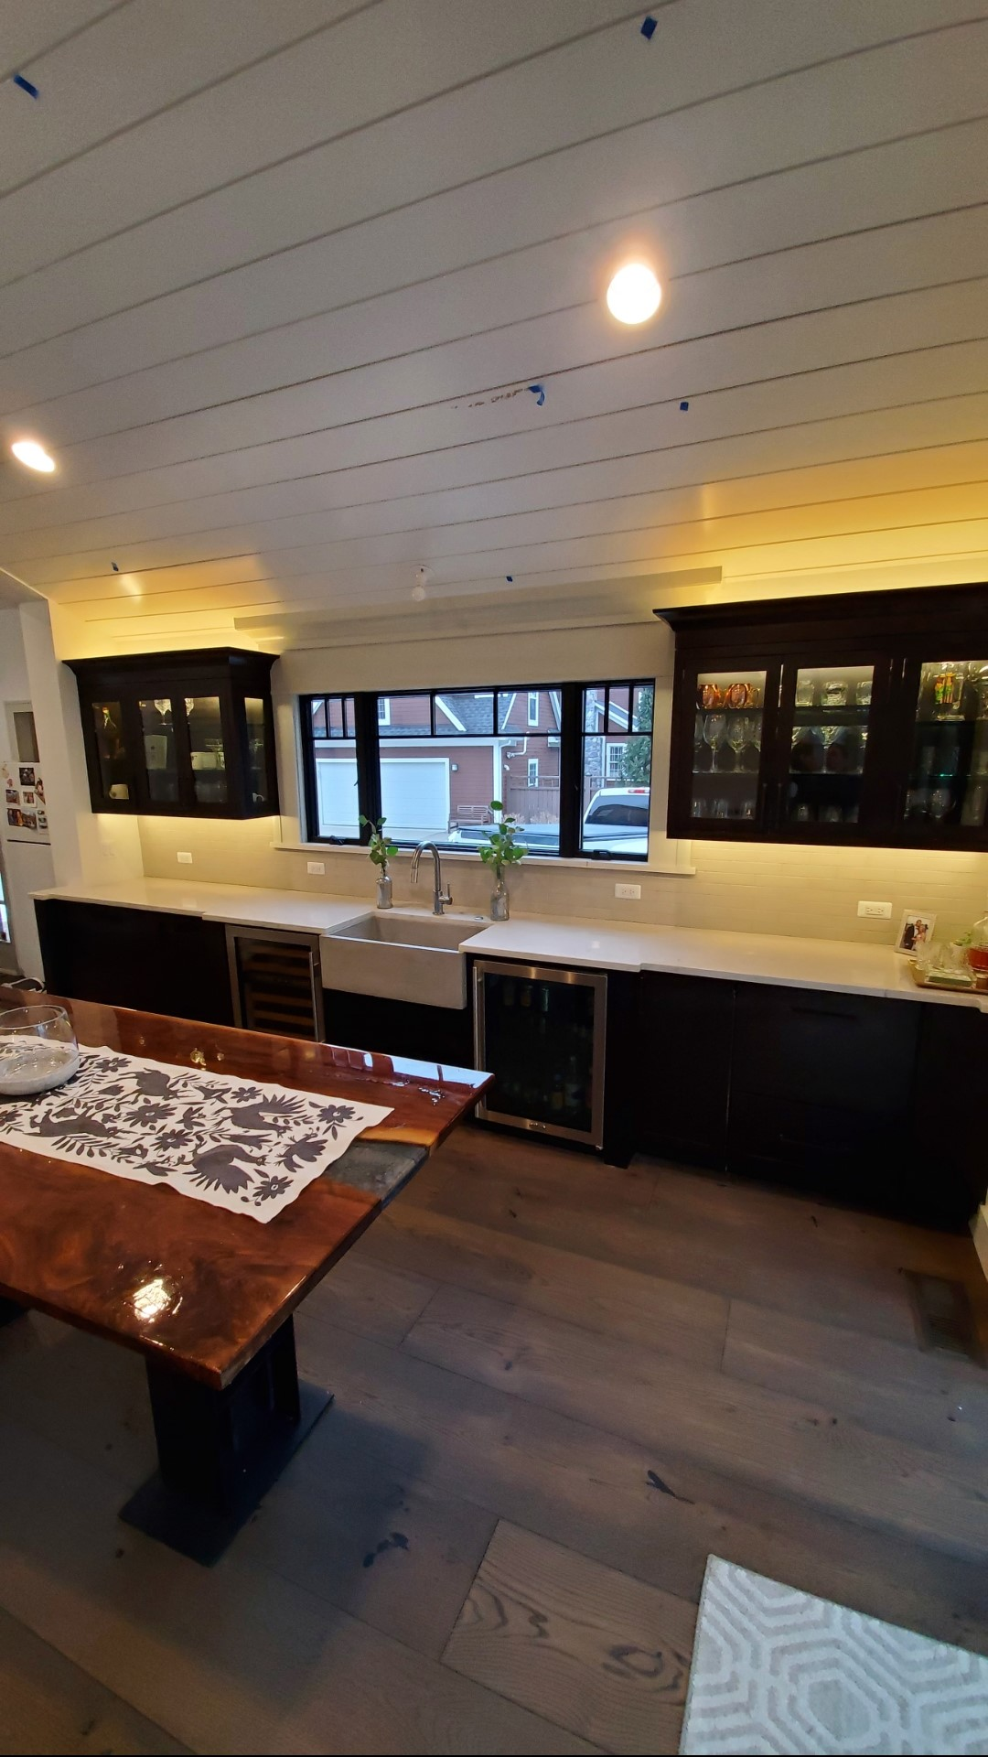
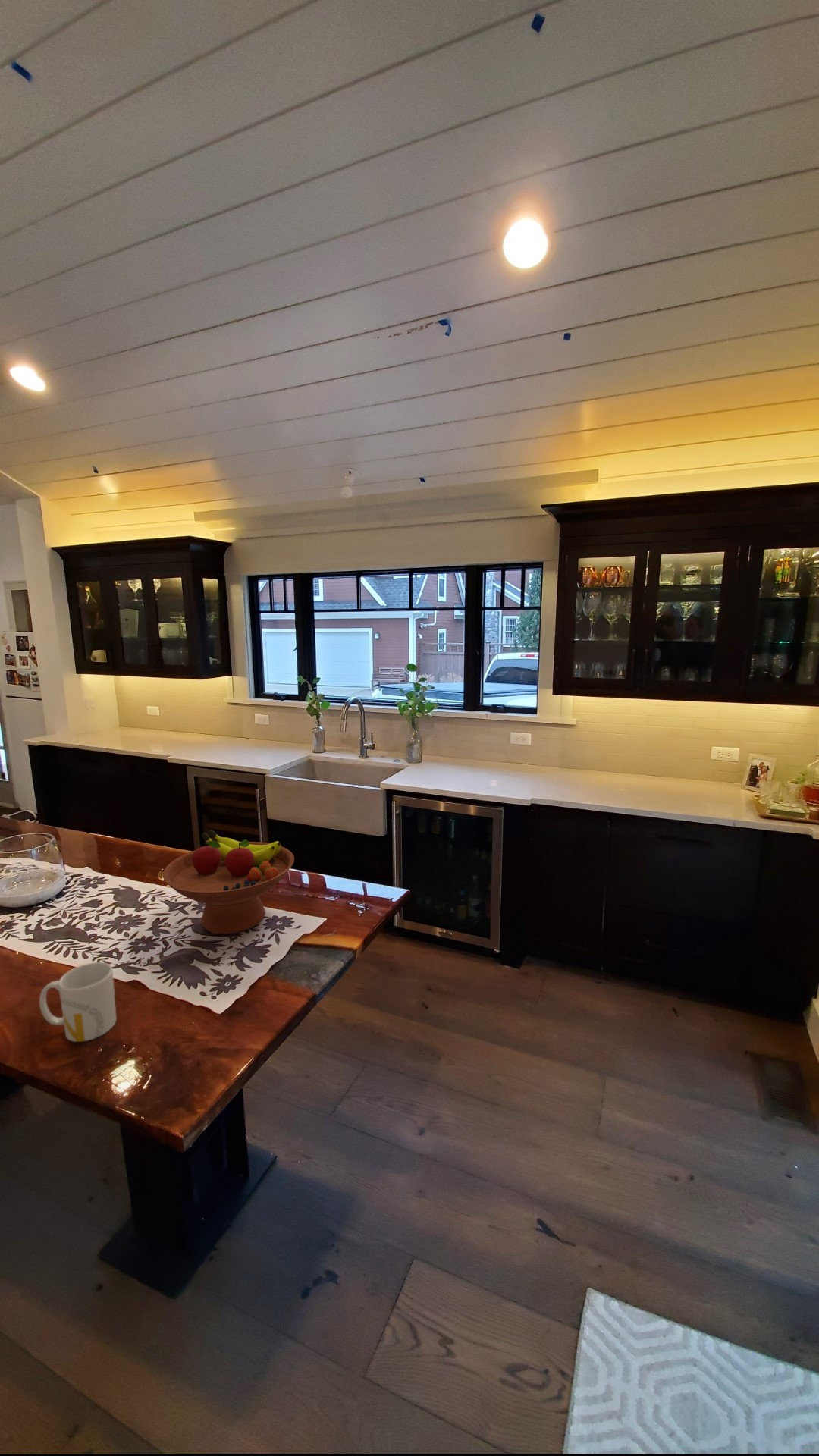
+ fruit bowl (231, 881)
+ mug (78, 1003)
